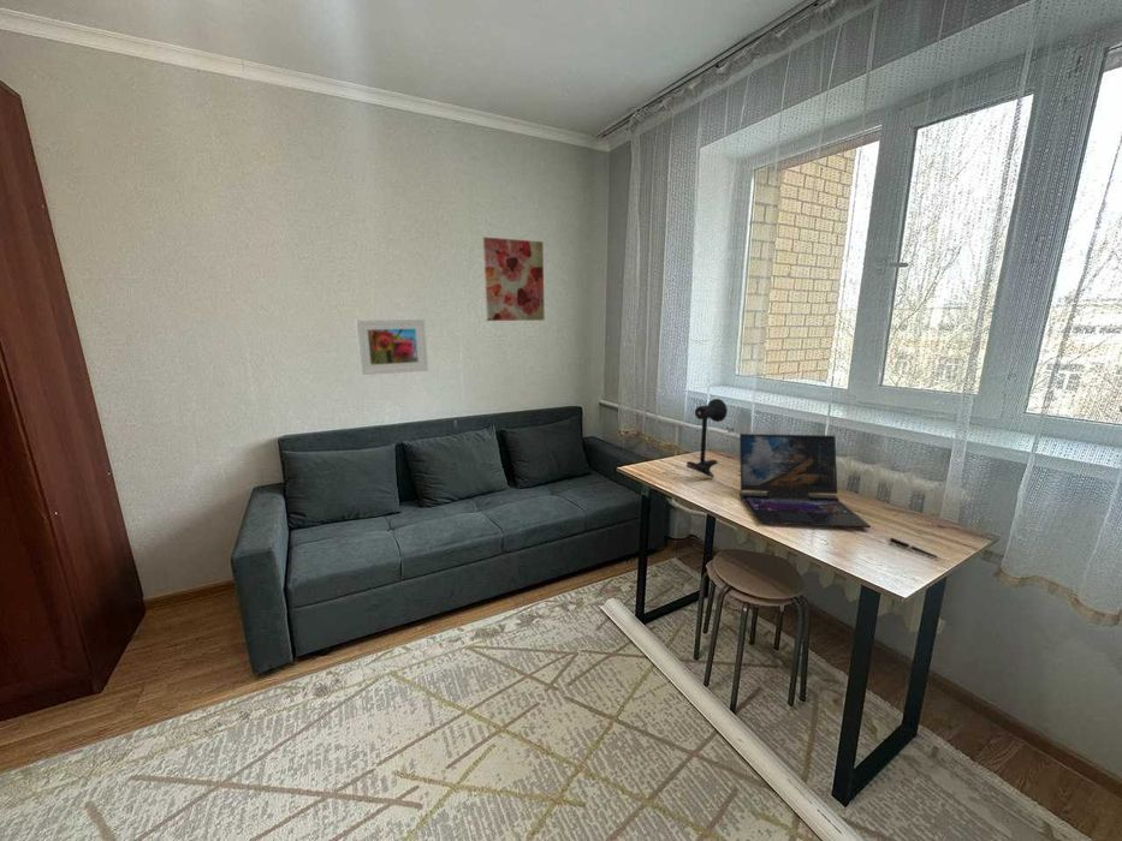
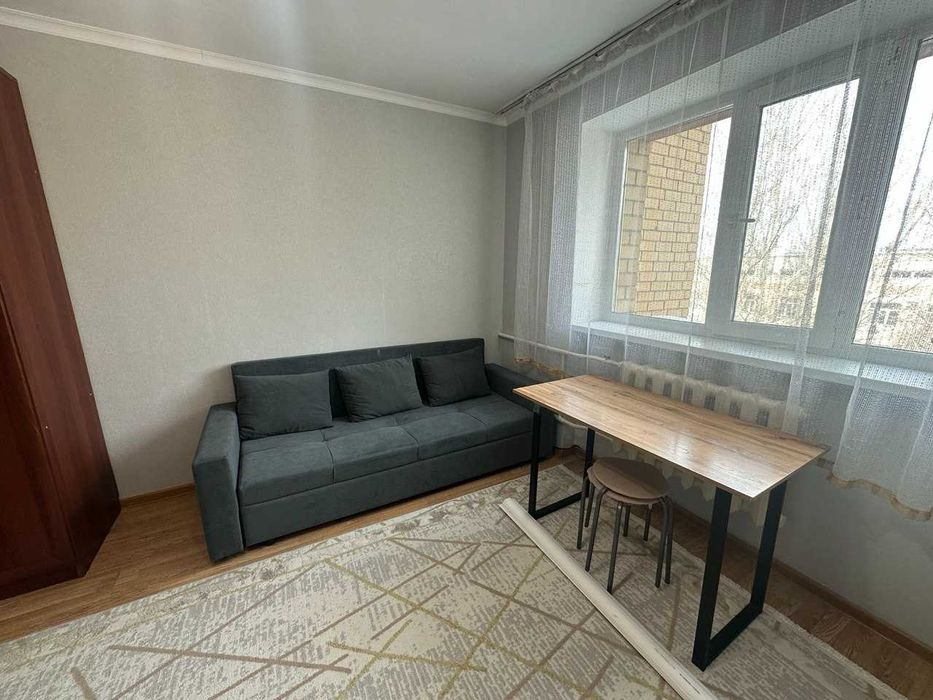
- laptop (799, 477)
- wall art (515, 280)
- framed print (393, 346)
- pen (915, 548)
- desk lamp (705, 440)
